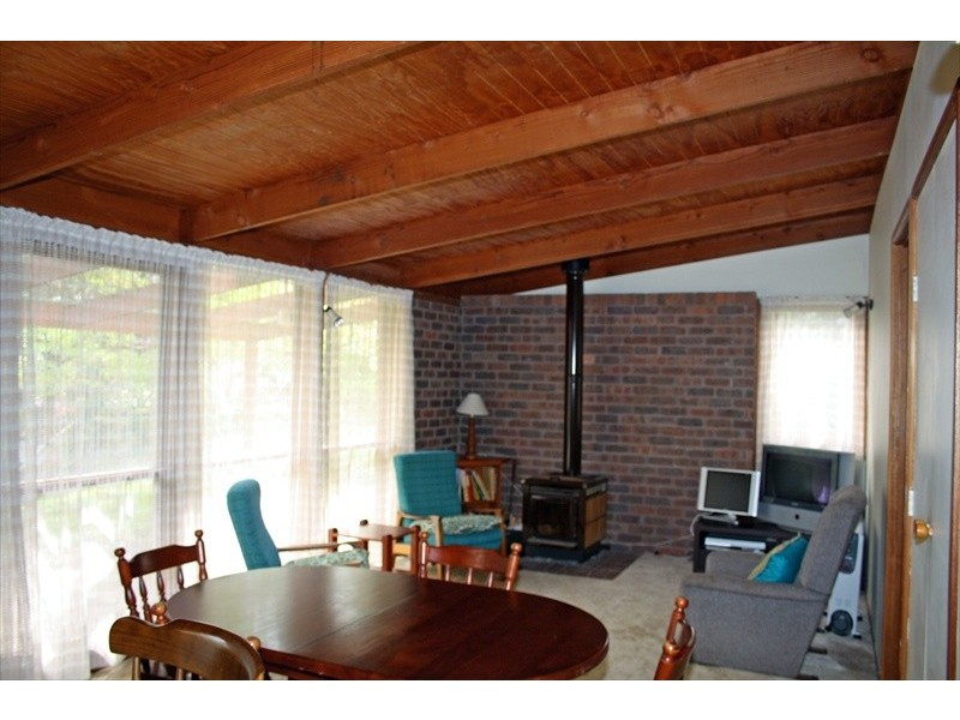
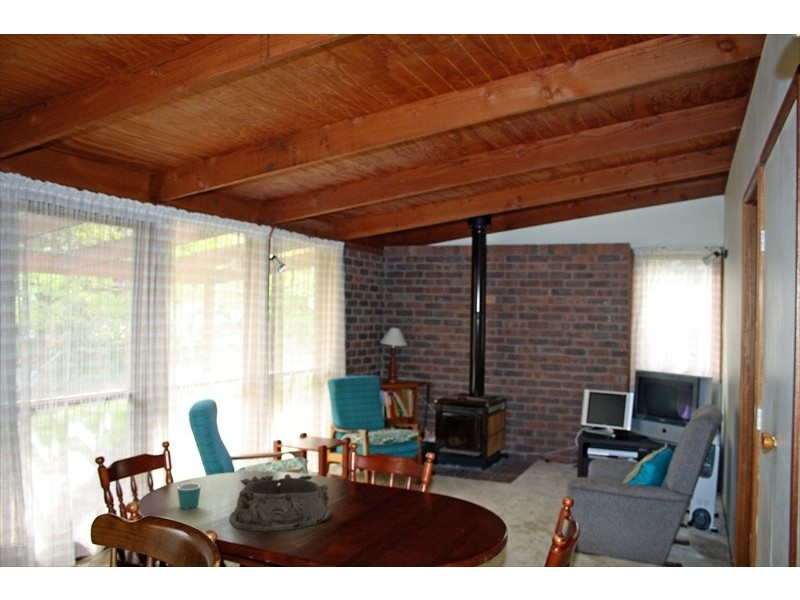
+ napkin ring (279, 499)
+ mug (186, 495)
